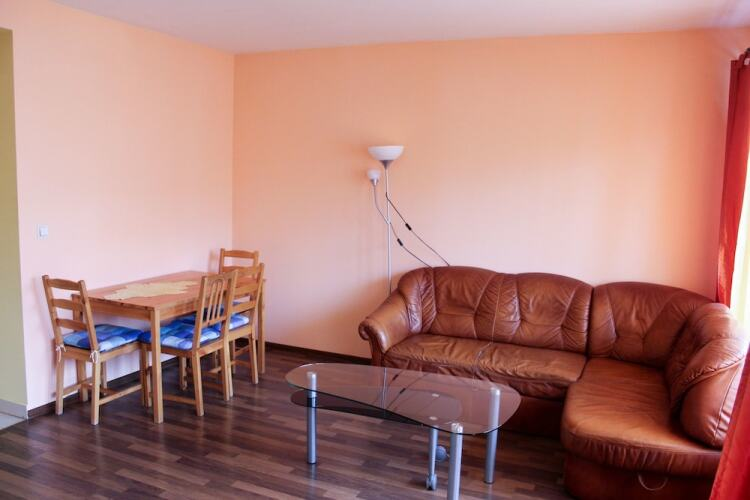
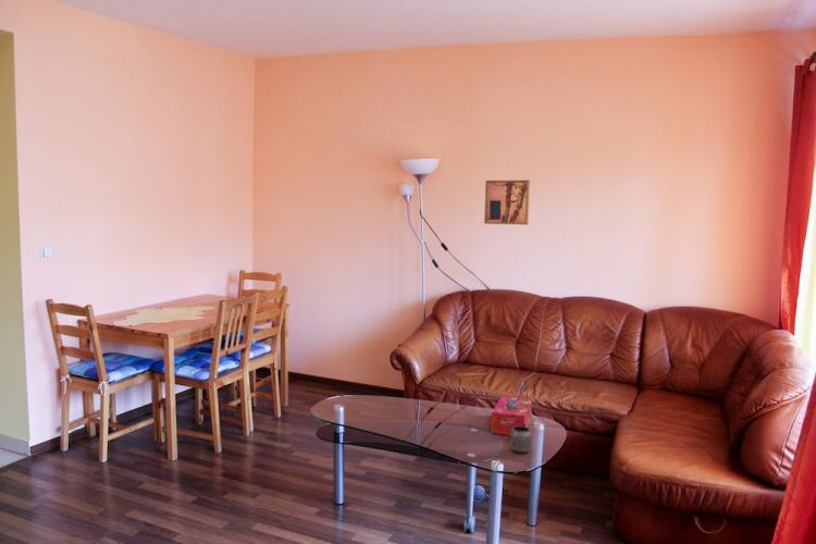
+ tissue box (511, 415)
+ wall art (506, 202)
+ mug (520, 437)
